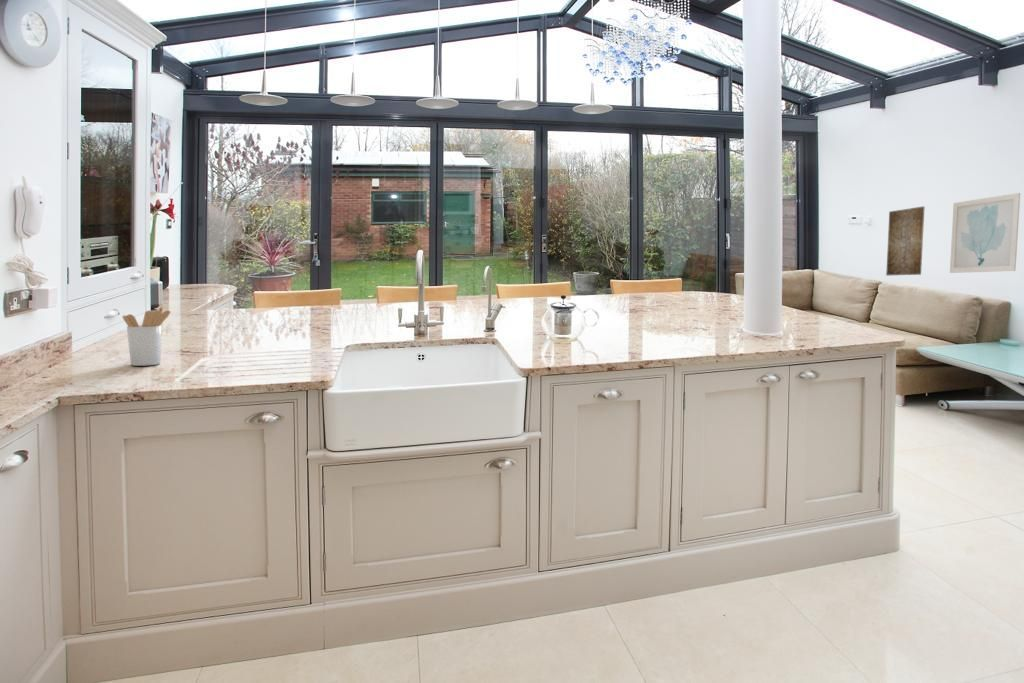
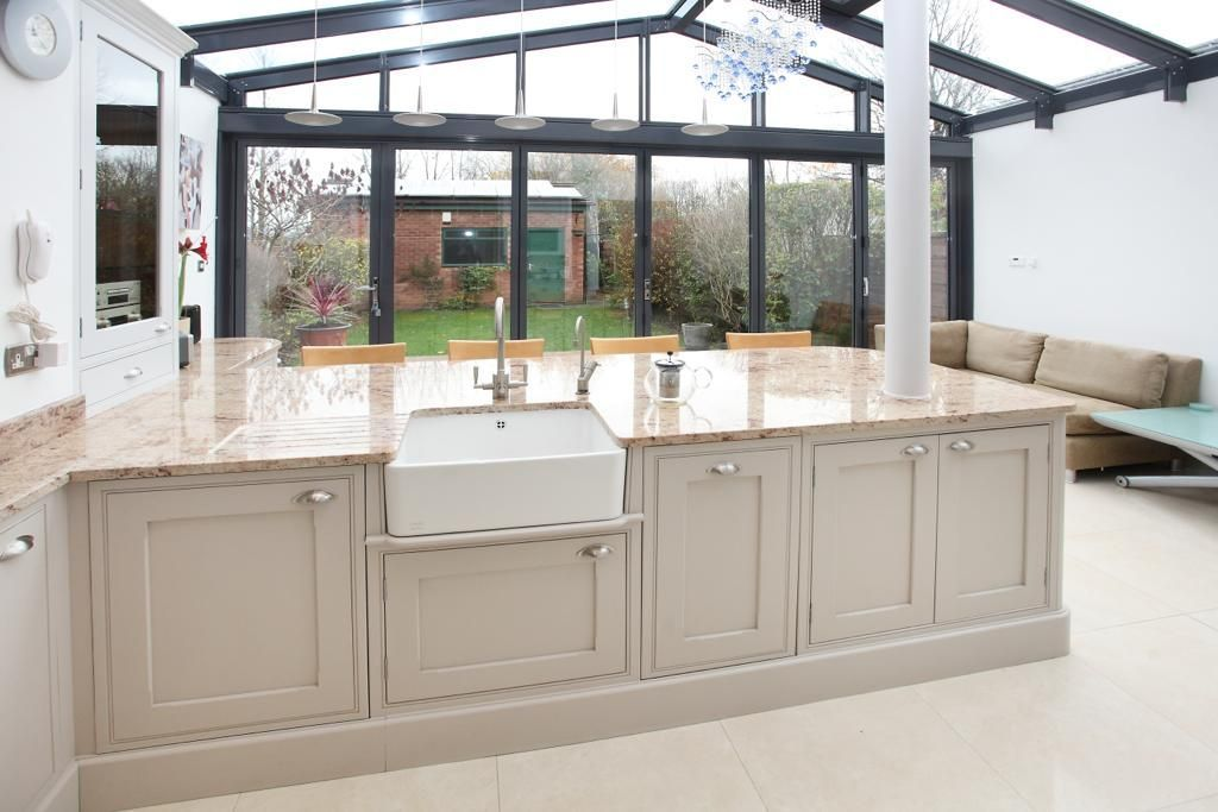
- wall art (904, 242)
- utensil holder (149, 336)
- wall art (983, 235)
